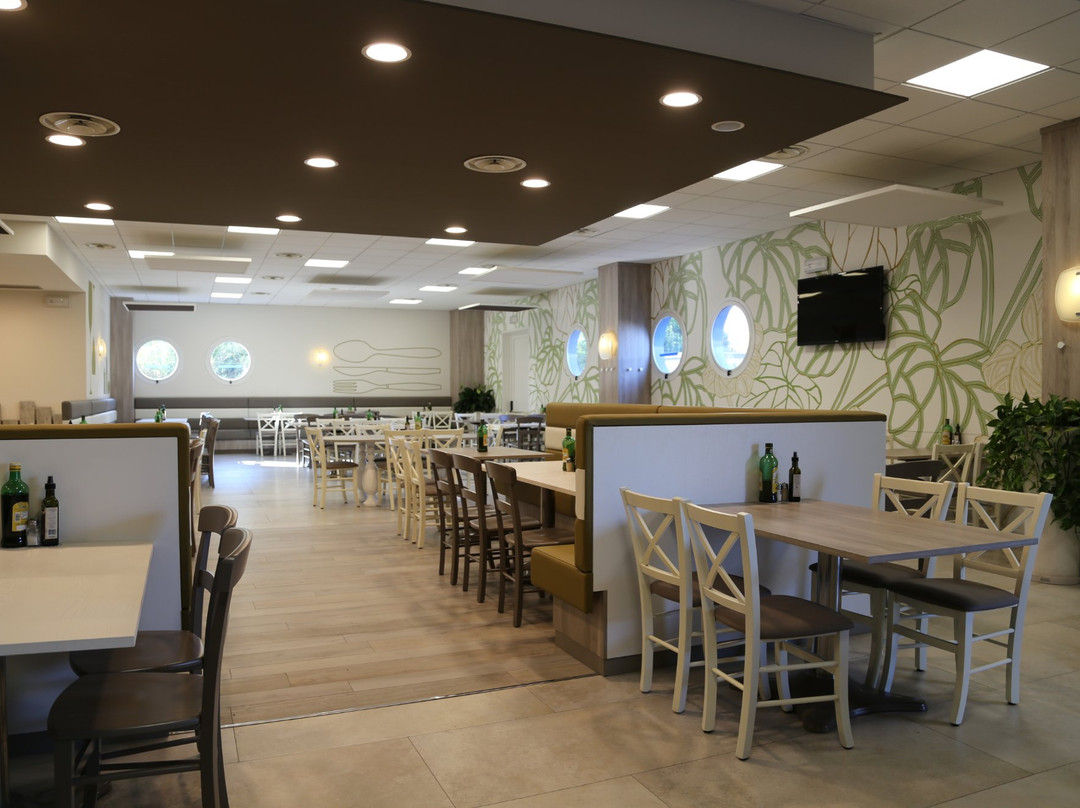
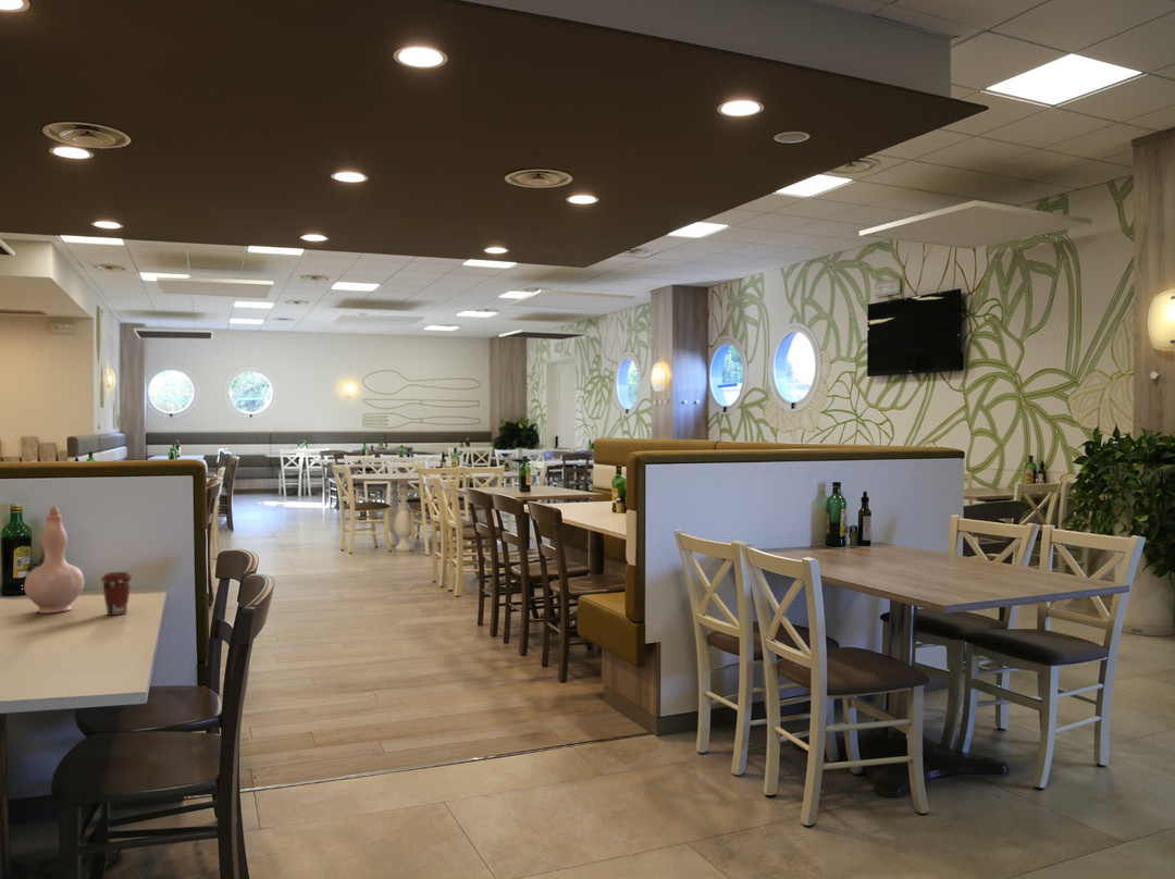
+ coffee cup (116, 593)
+ vase (54, 558)
